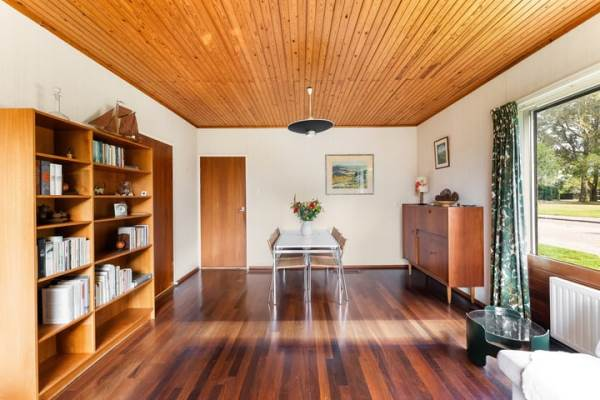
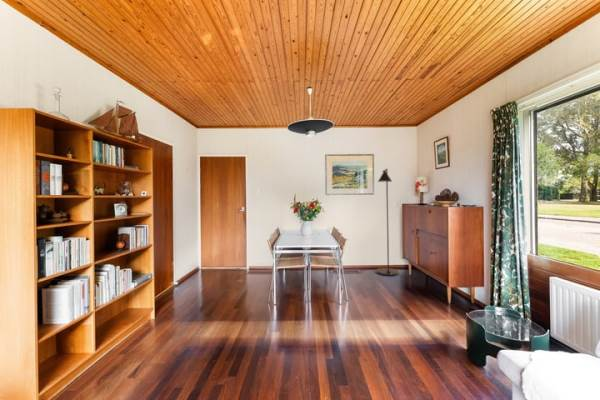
+ floor lamp (387, 220)
